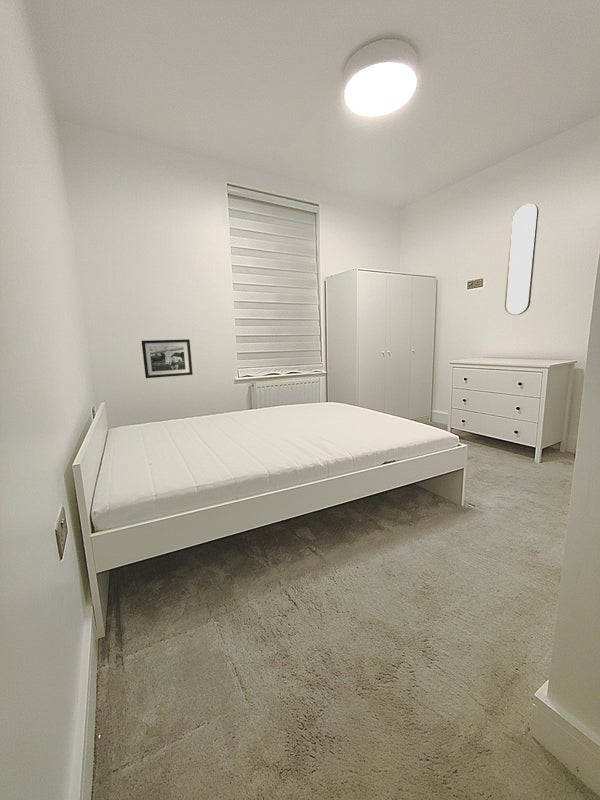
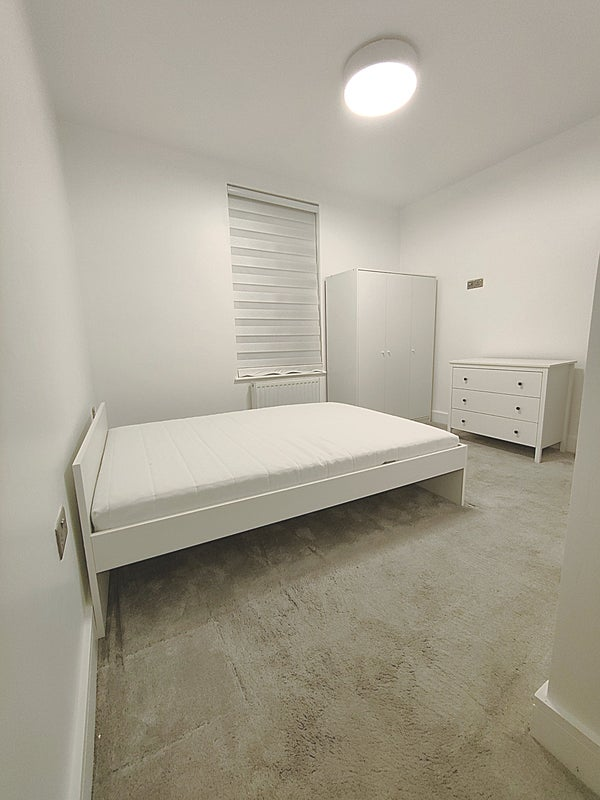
- home mirror (520, 261)
- picture frame (168, 358)
